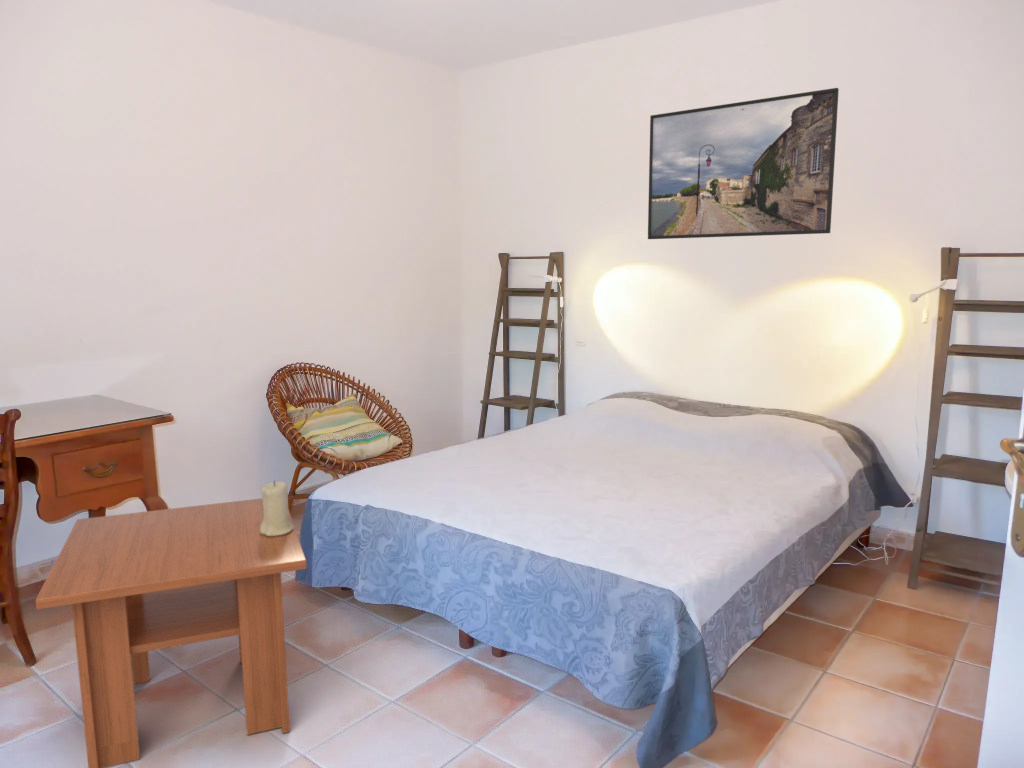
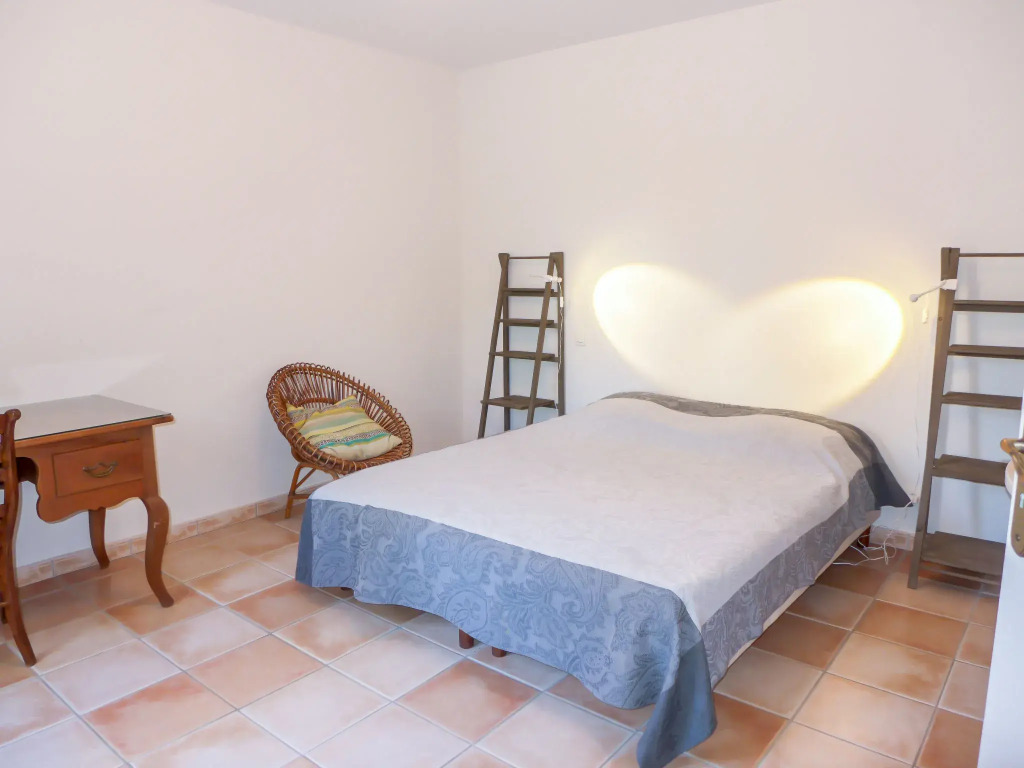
- coffee table (189, 622)
- candle (276, 505)
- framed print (734, 170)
